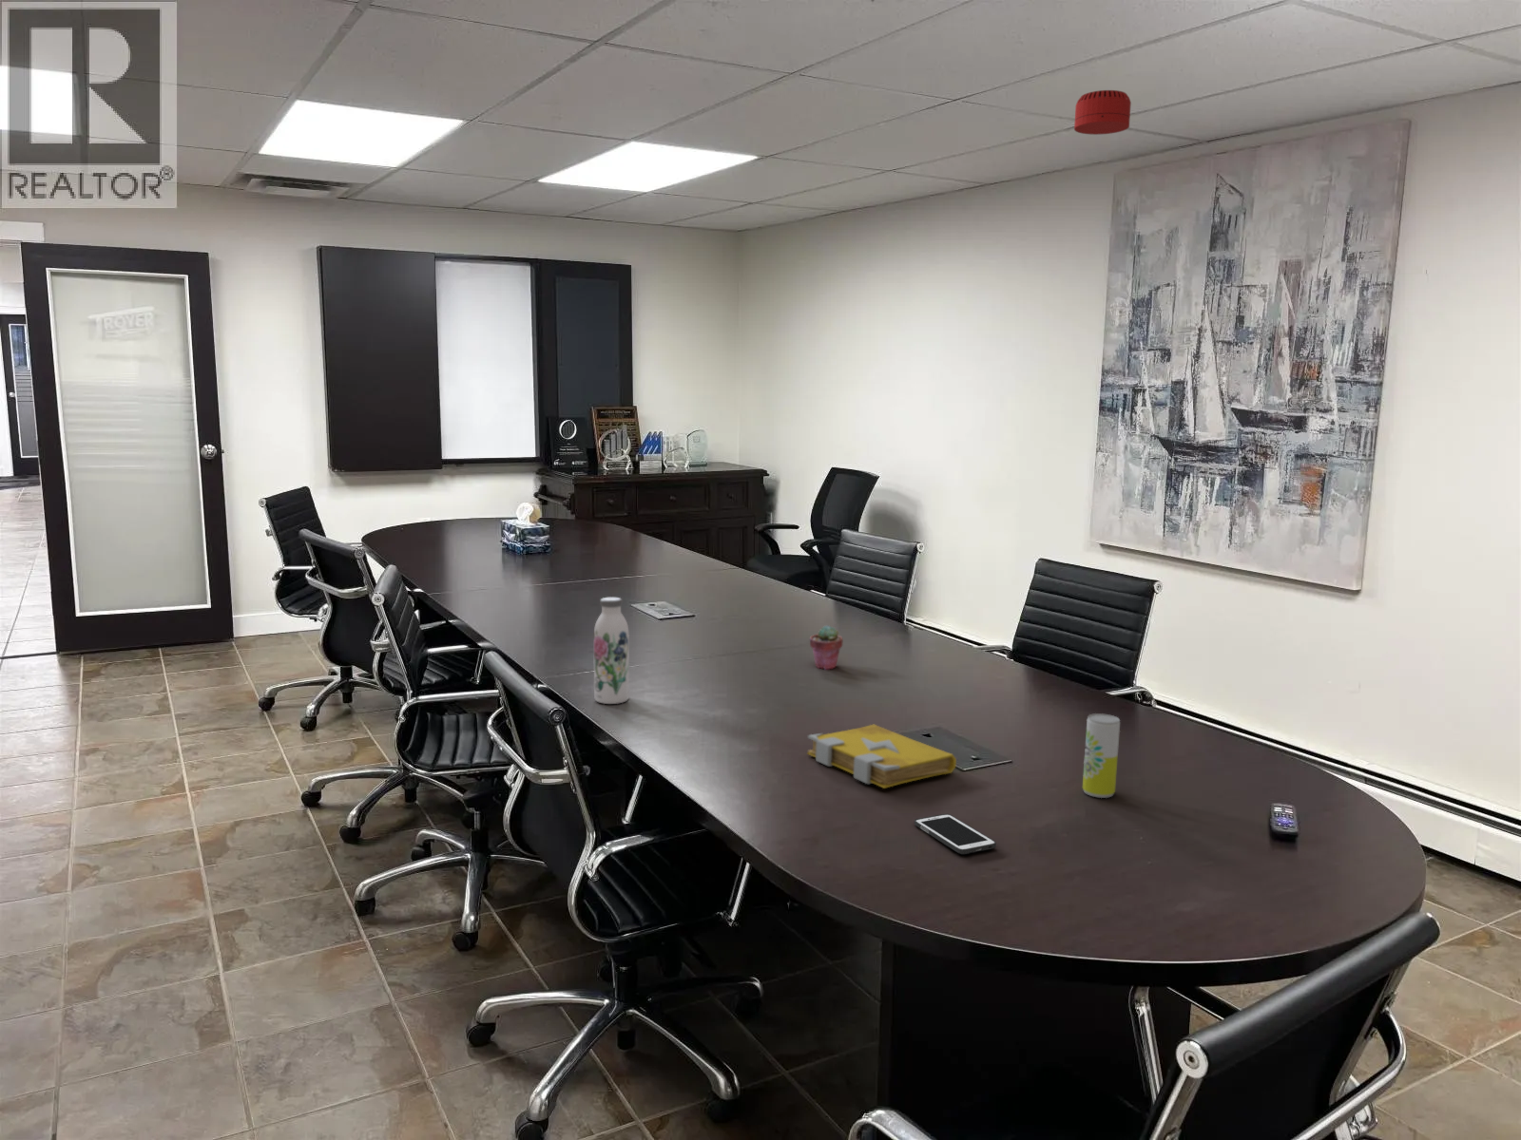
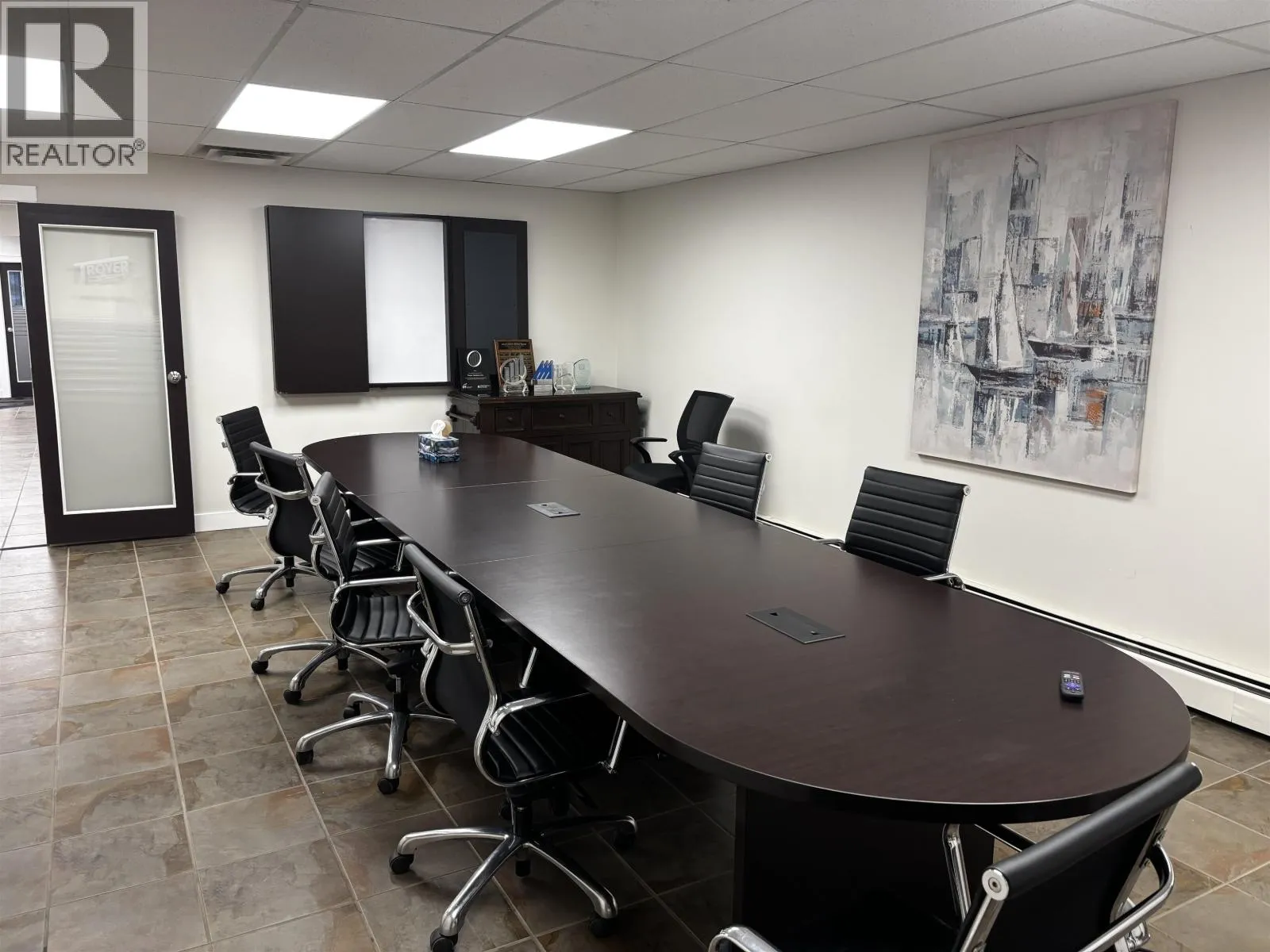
- smoke detector (1102, 111)
- spell book (874, 752)
- potted succulent (826, 645)
- water bottle (611, 649)
- cell phone (953, 833)
- beverage can (1101, 756)
